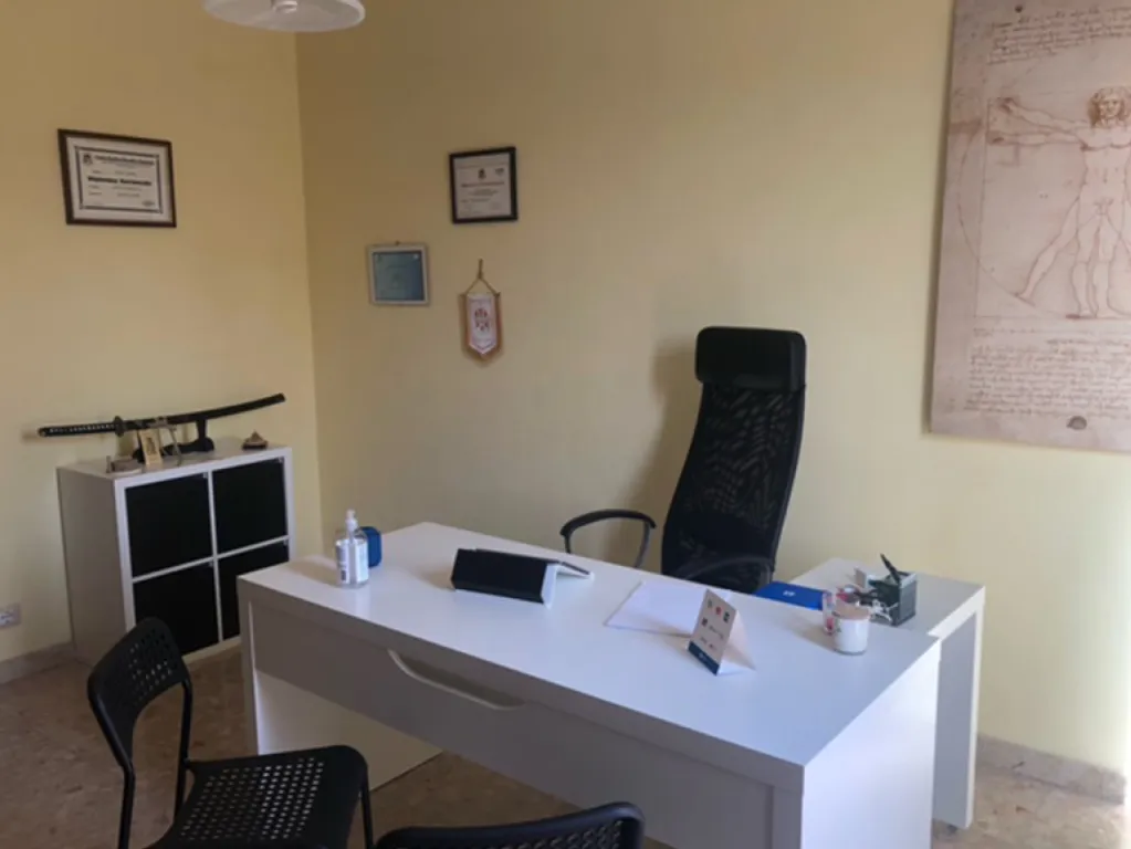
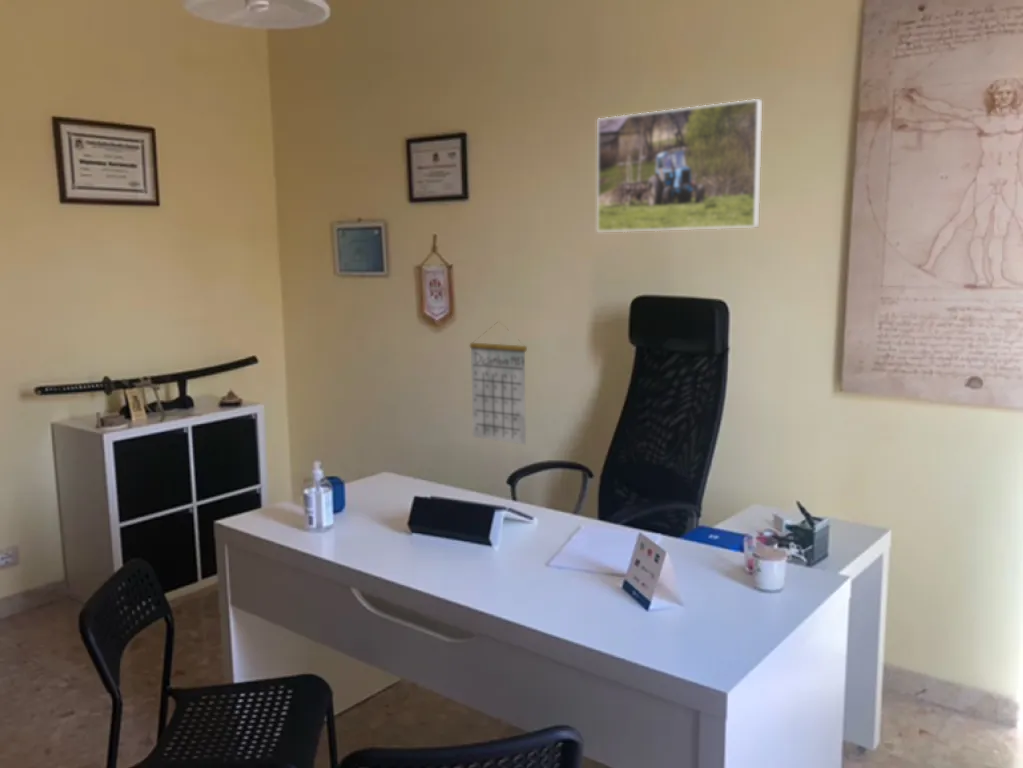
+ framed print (674, 170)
+ calendar (498, 381)
